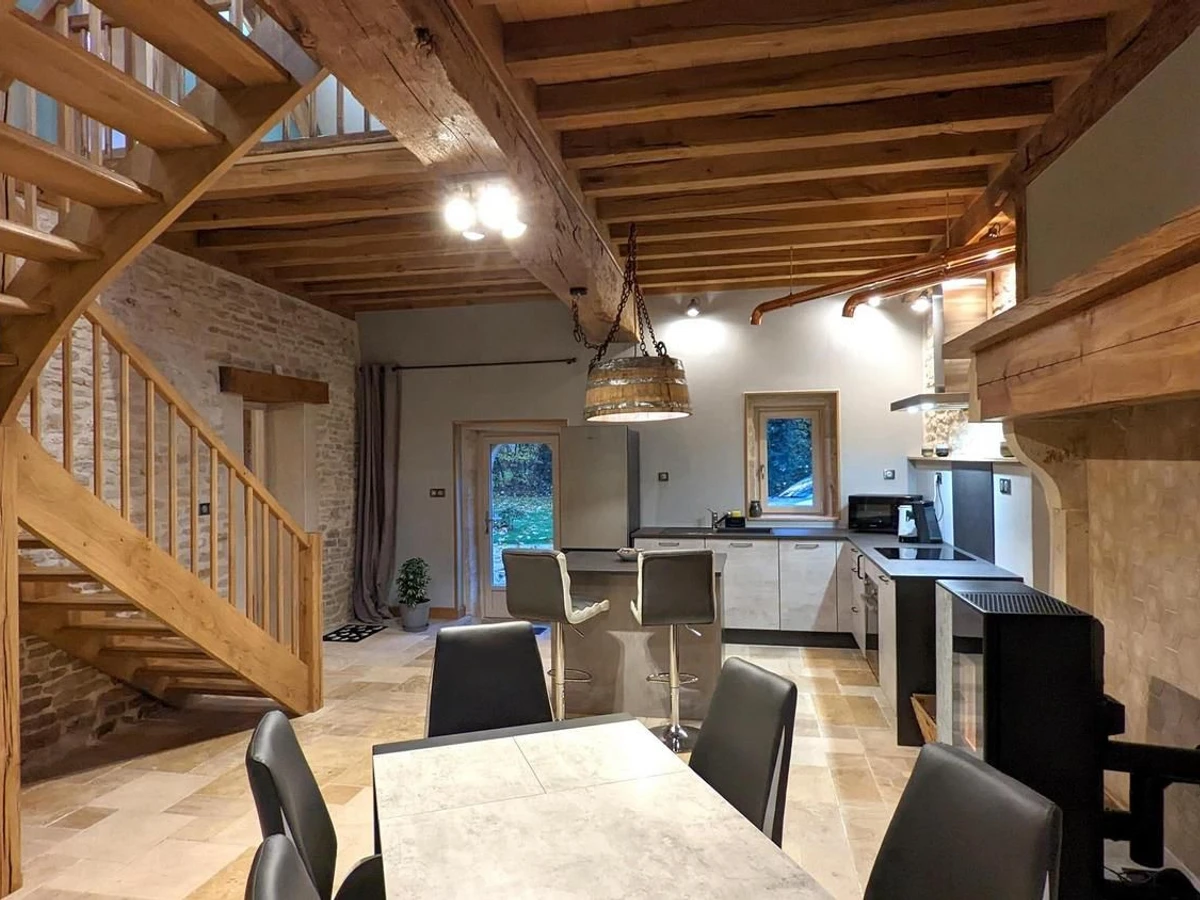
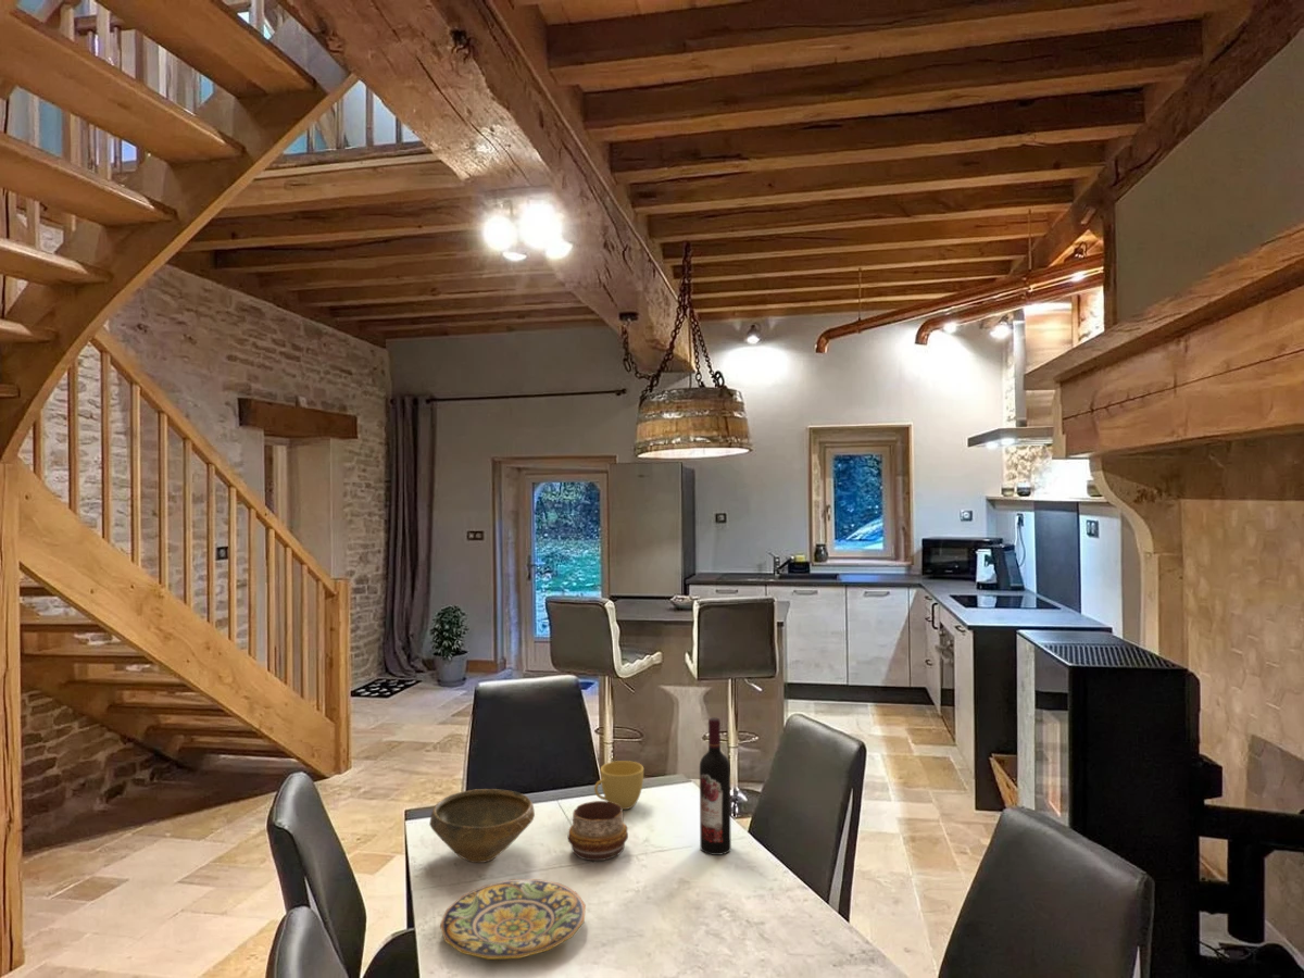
+ wine bottle (714, 783)
+ bowl (482, 830)
+ plate (514, 921)
+ cup (617, 788)
+ decorative bowl (598, 830)
